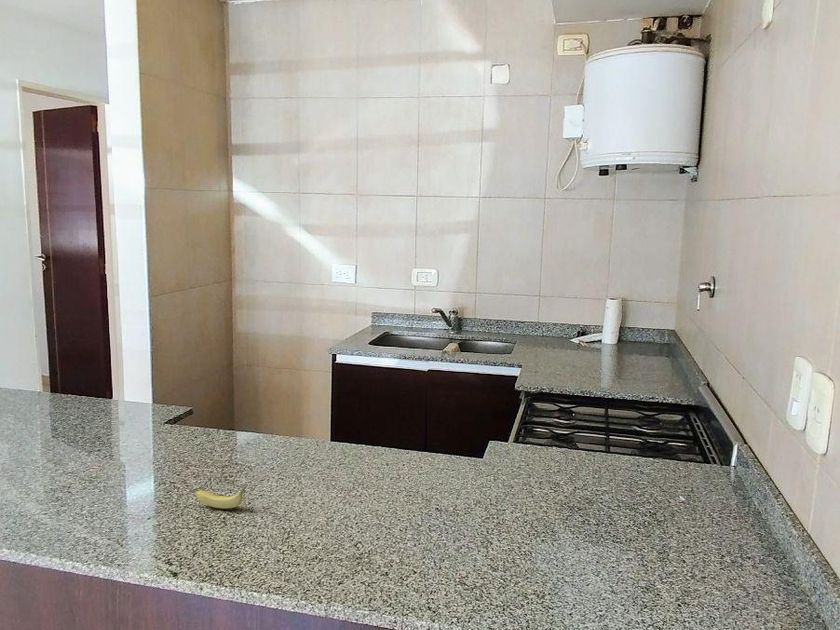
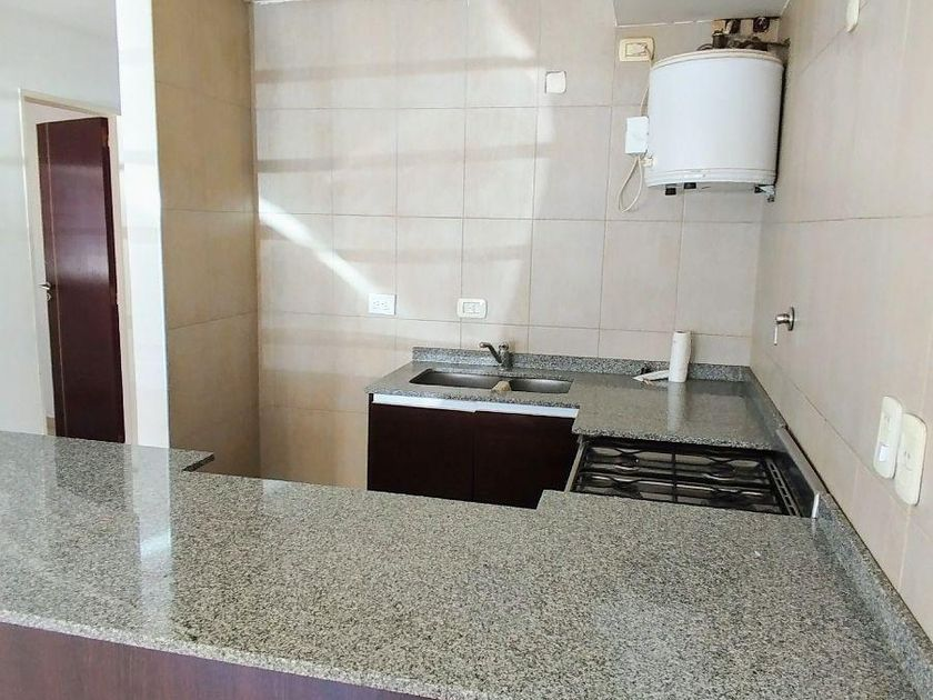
- banana (221, 496)
